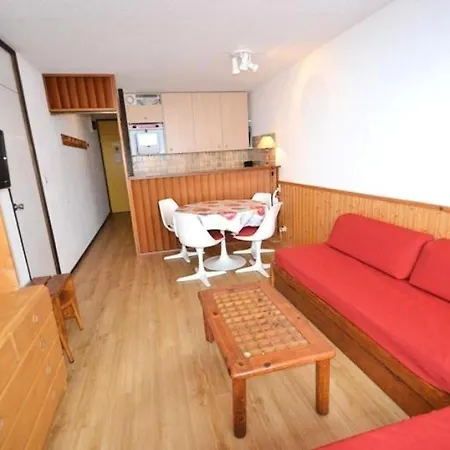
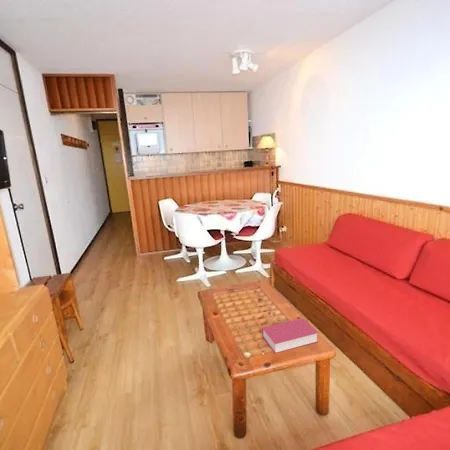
+ book (289, 334)
